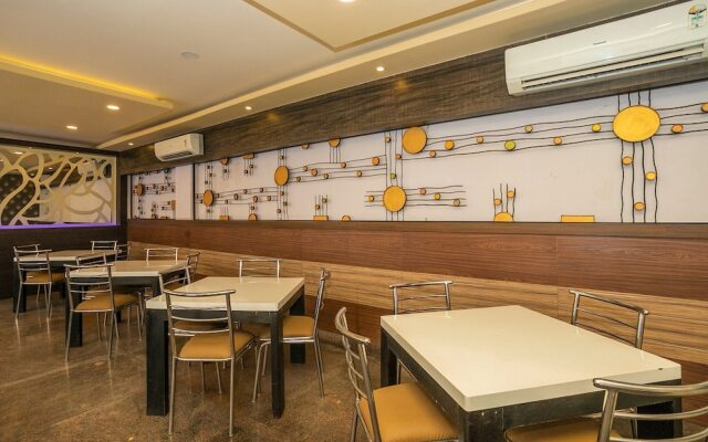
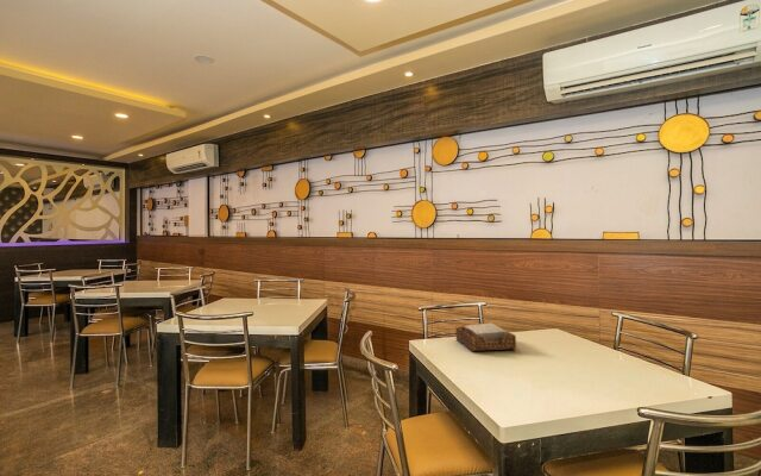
+ napkin holder (484, 334)
